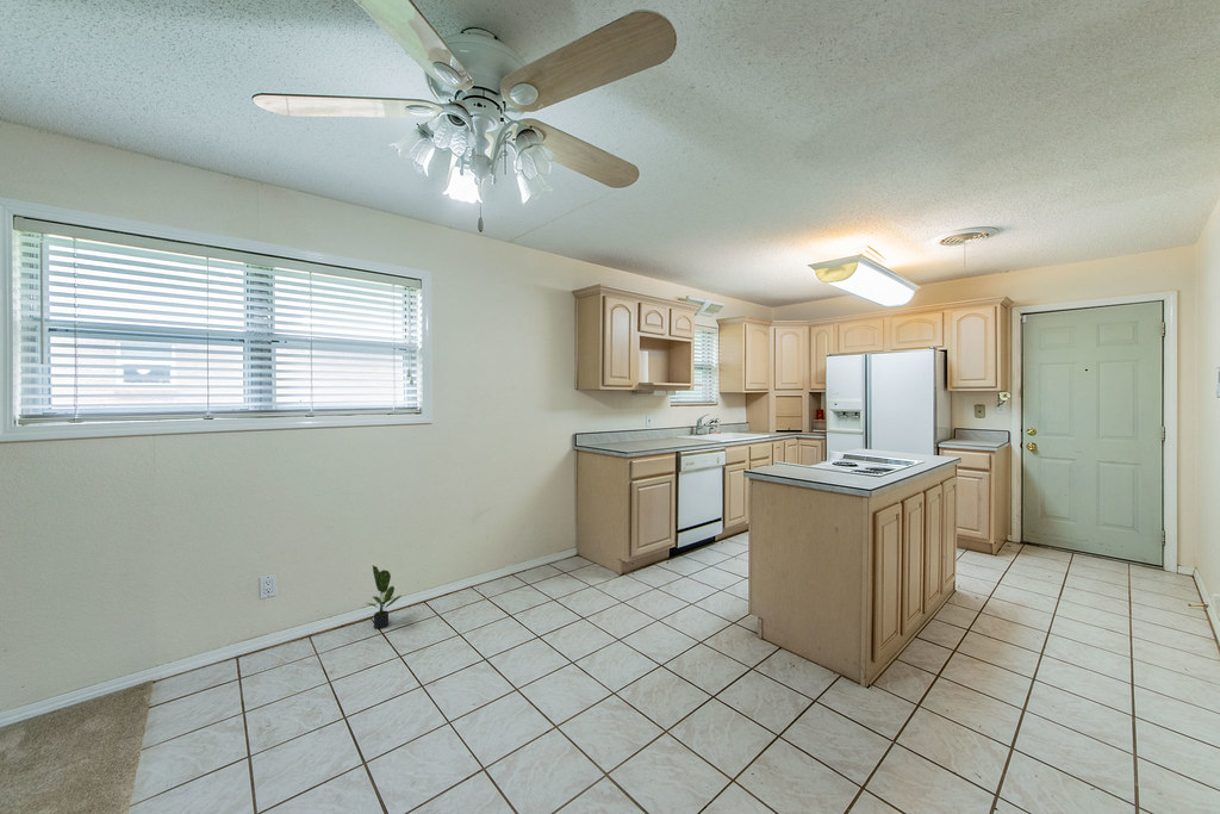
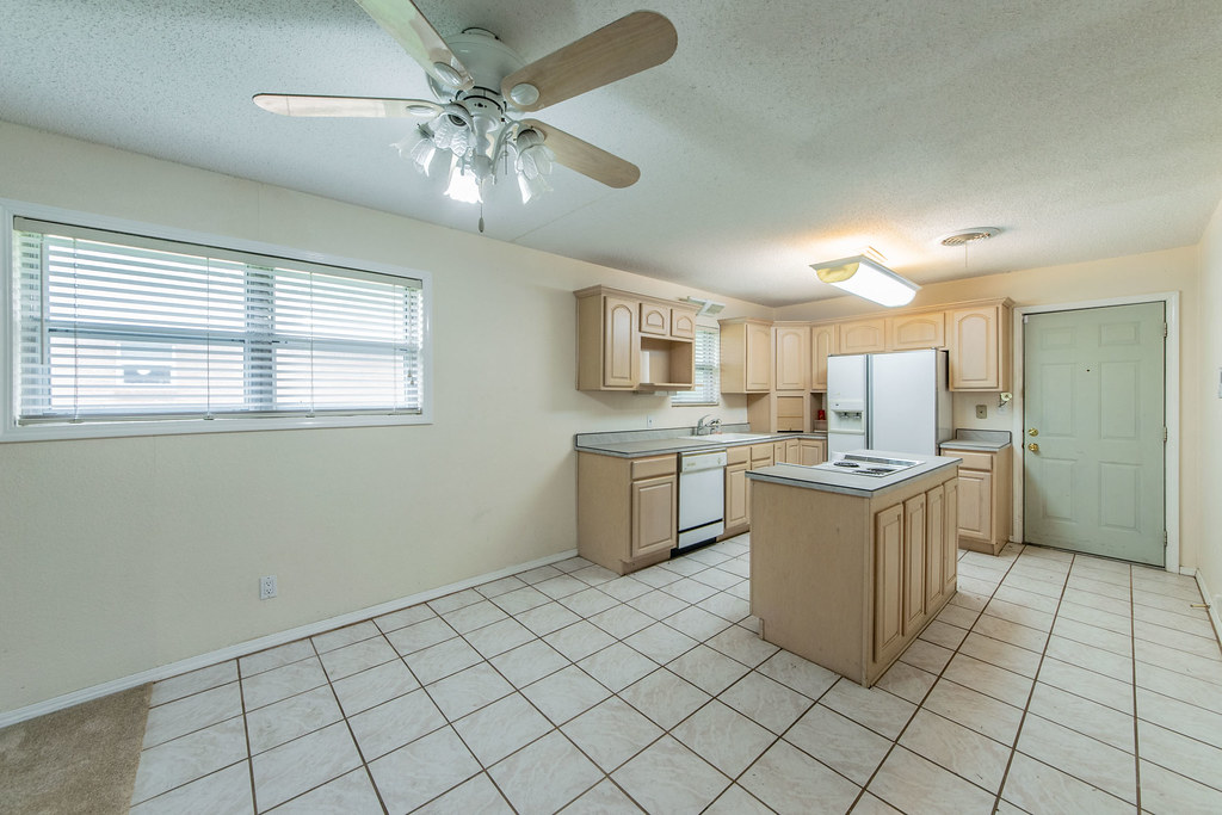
- potted plant (385, 596)
